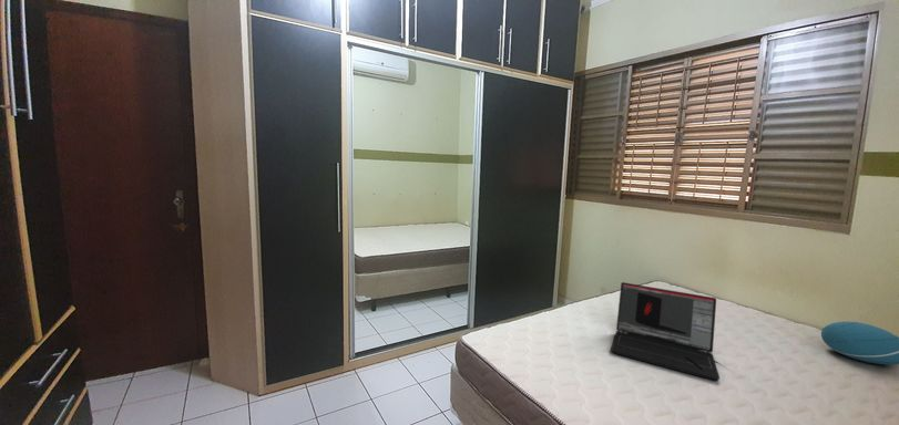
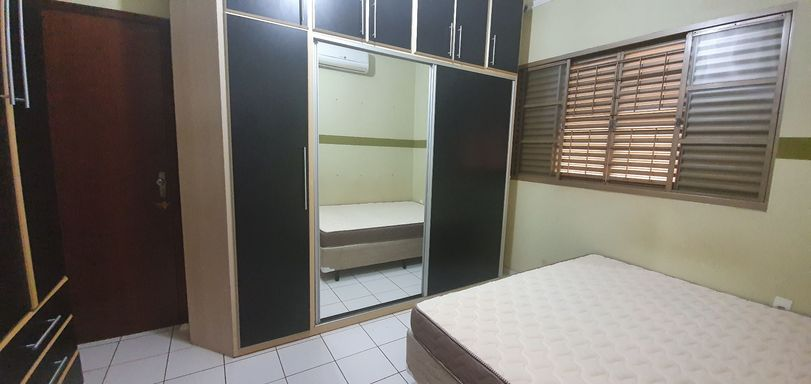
- laptop (663, 325)
- cushion (862, 341)
